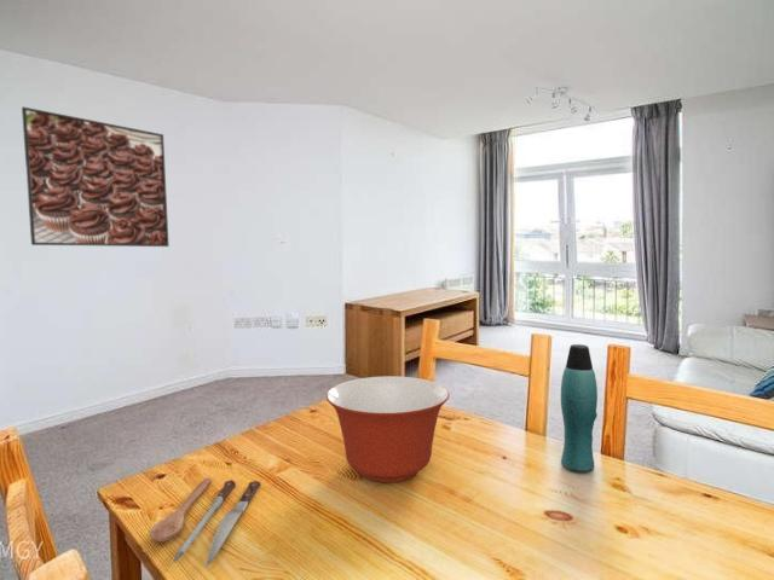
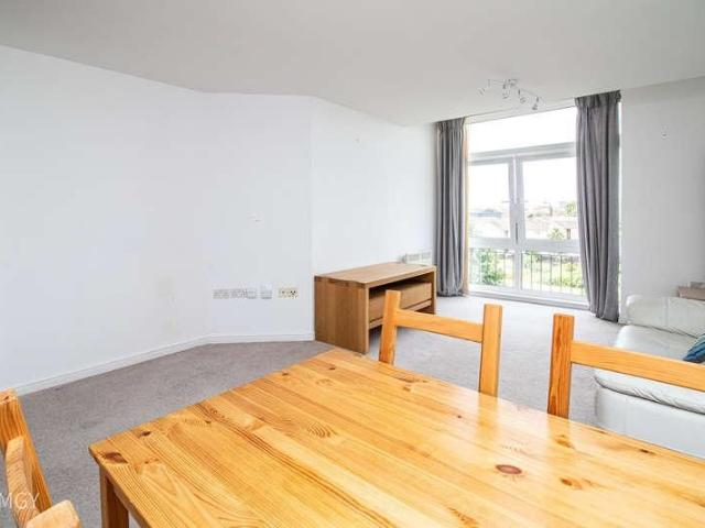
- mixing bowl (388, 429)
- spoon (203, 517)
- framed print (103, 184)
- bottle (578, 406)
